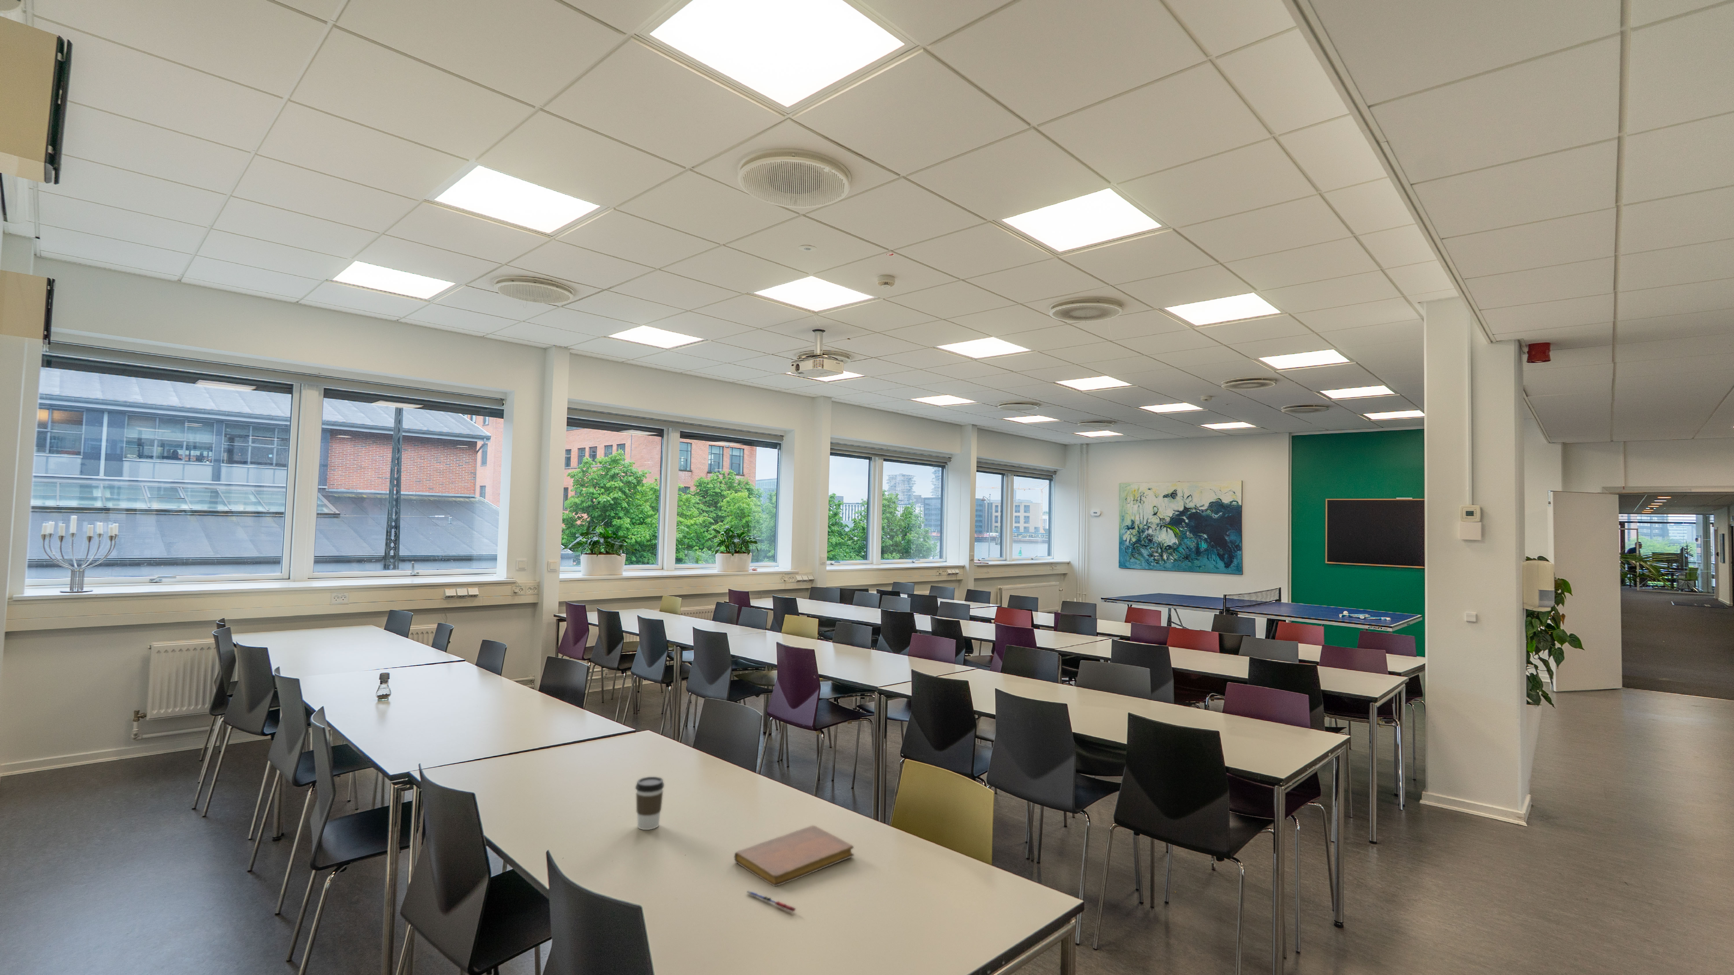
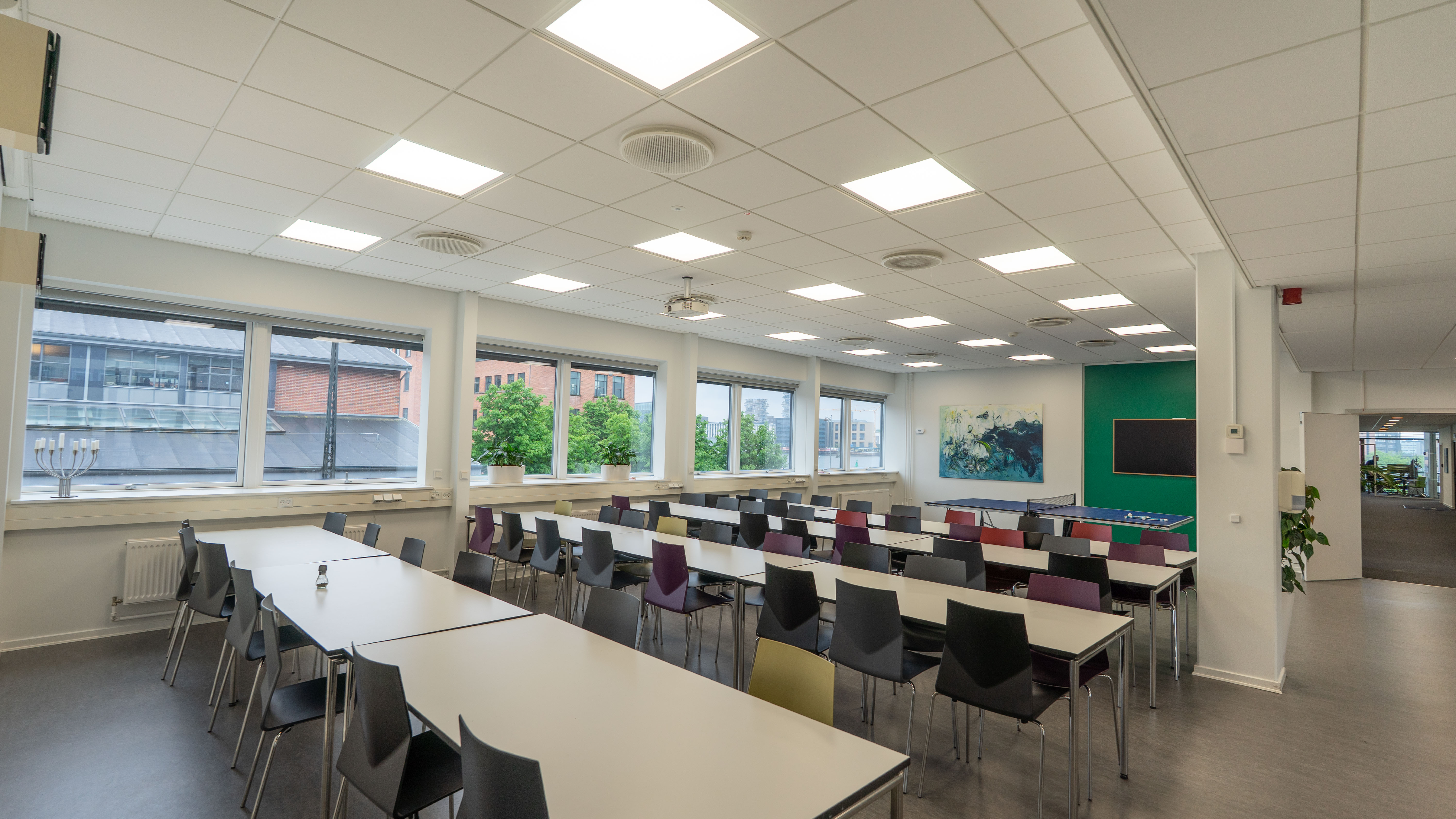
- pen (771, 900)
- notebook (796, 854)
- coffee cup (649, 802)
